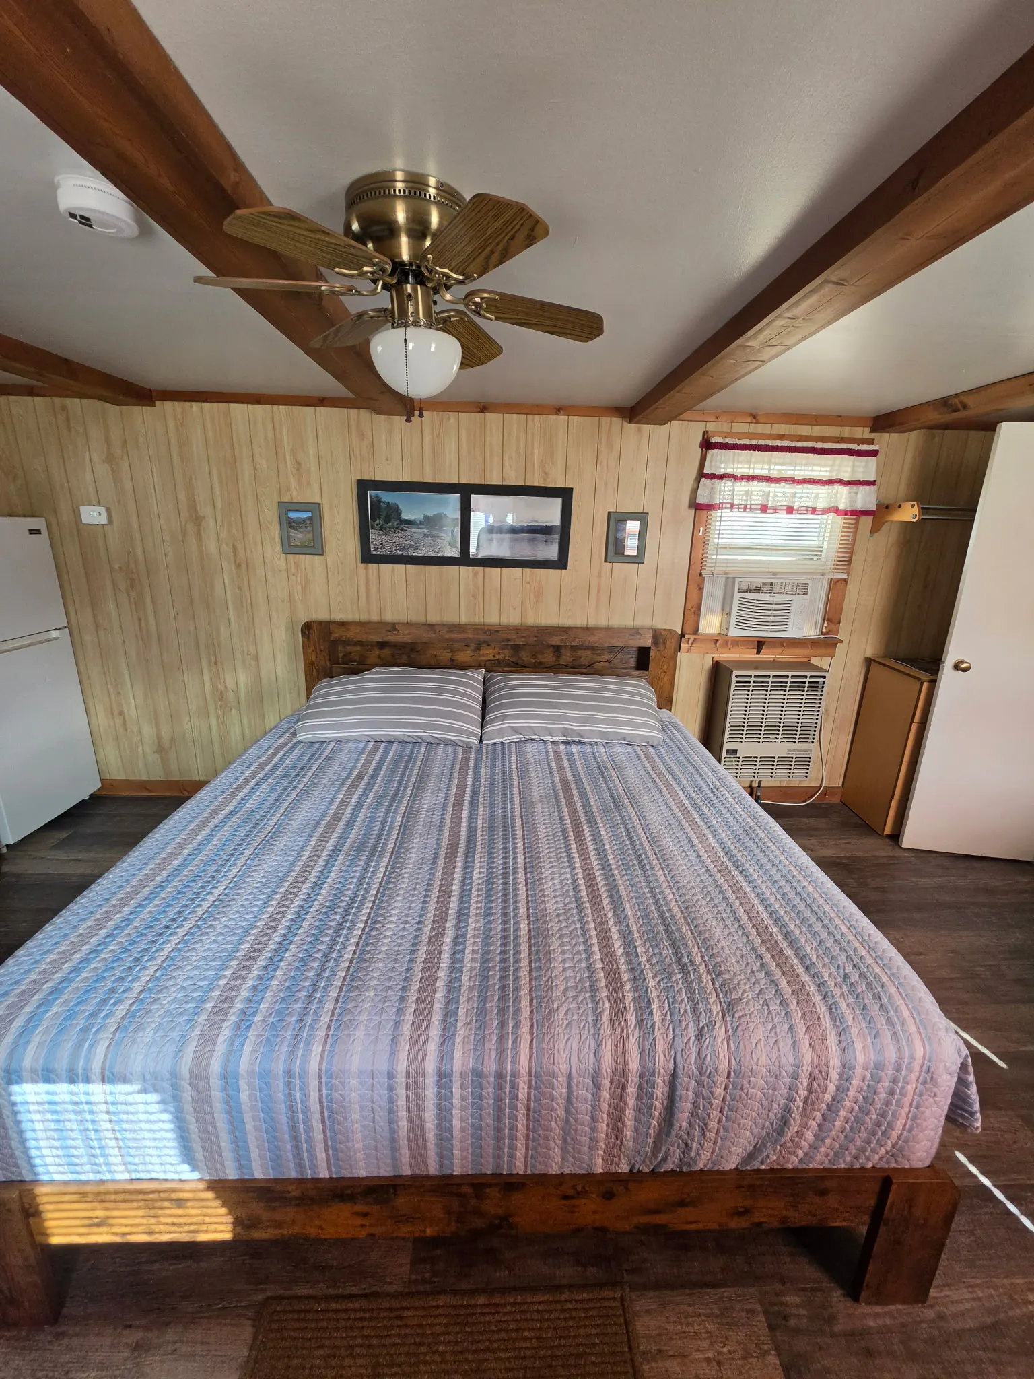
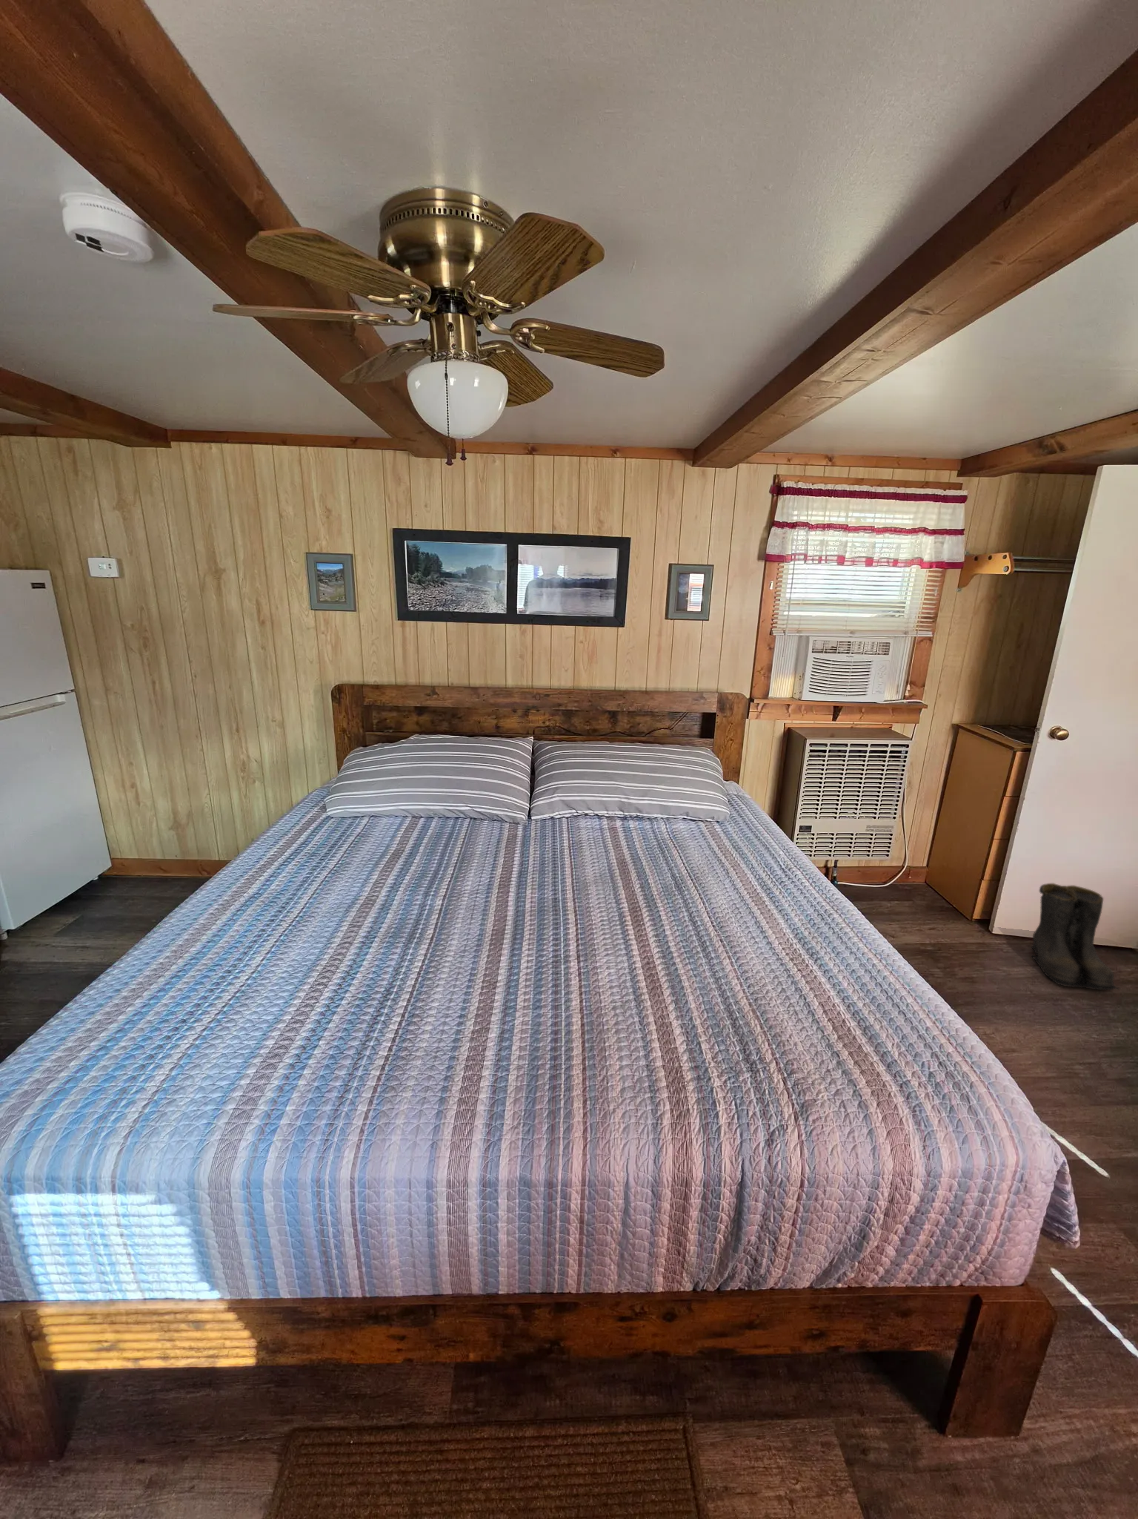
+ boots (1073, 934)
